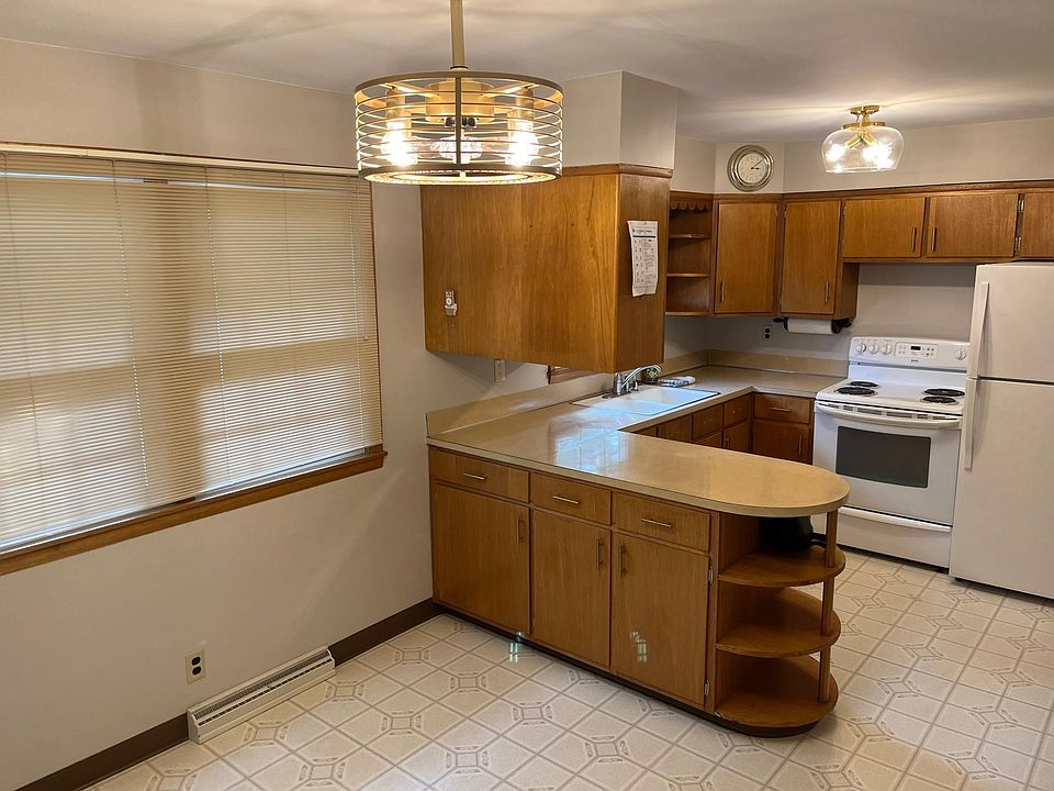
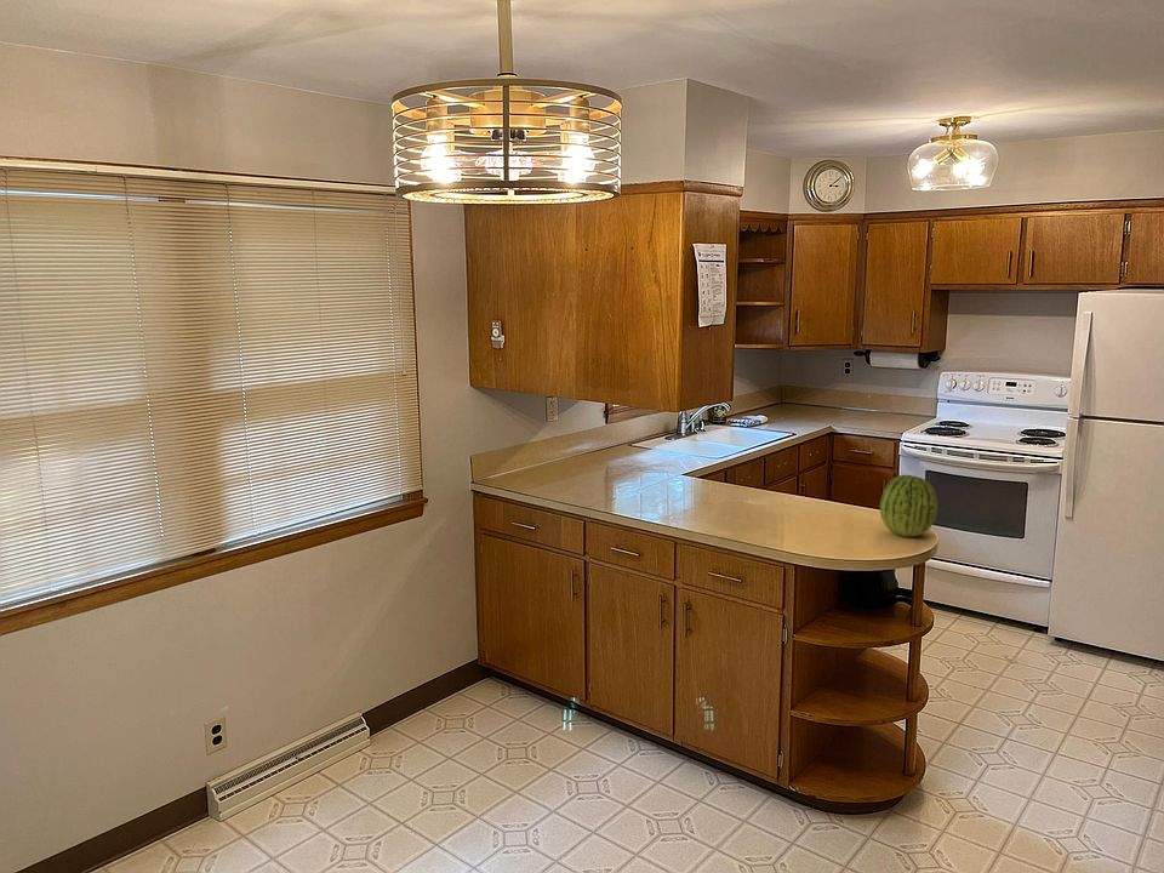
+ fruit (907, 504)
